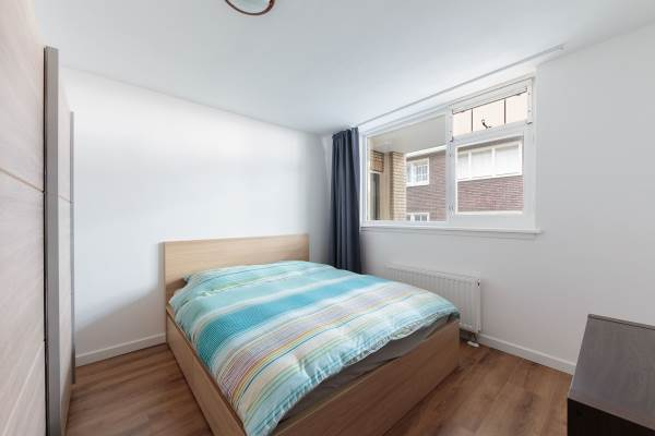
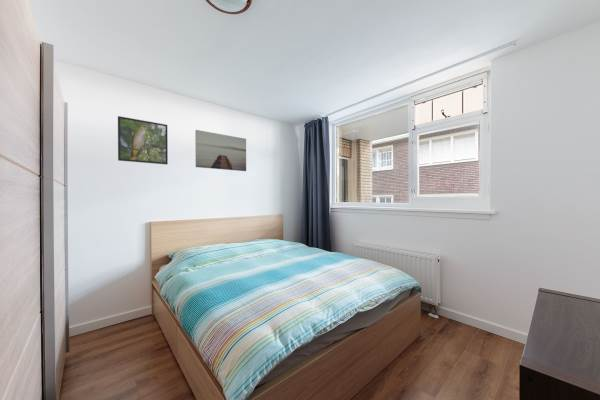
+ wall art (222, 151)
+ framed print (144, 141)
